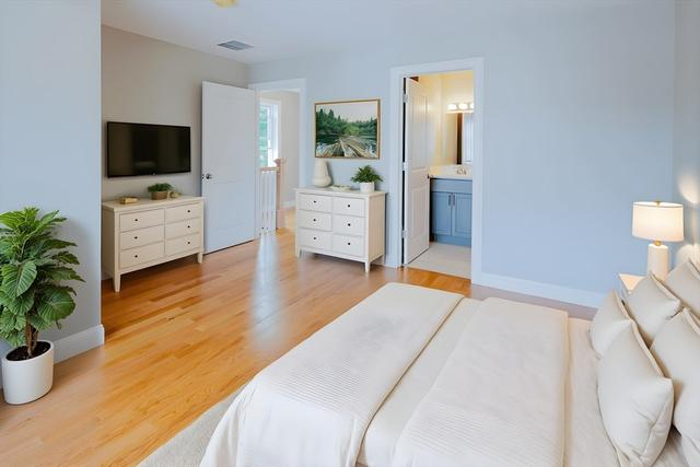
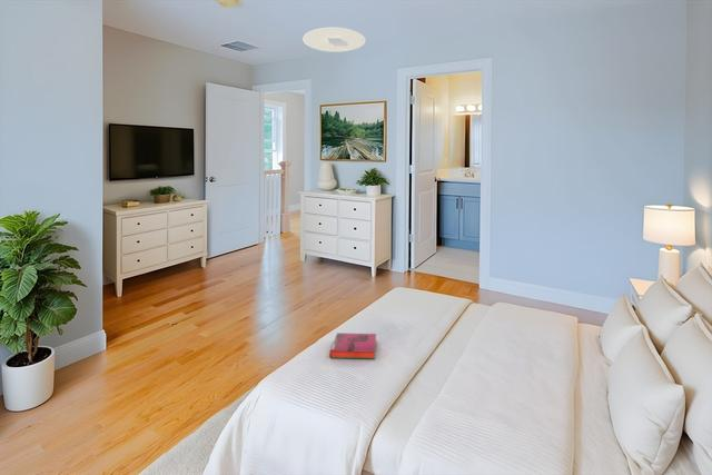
+ ceiling light (334, 37)
+ hardback book (354, 345)
